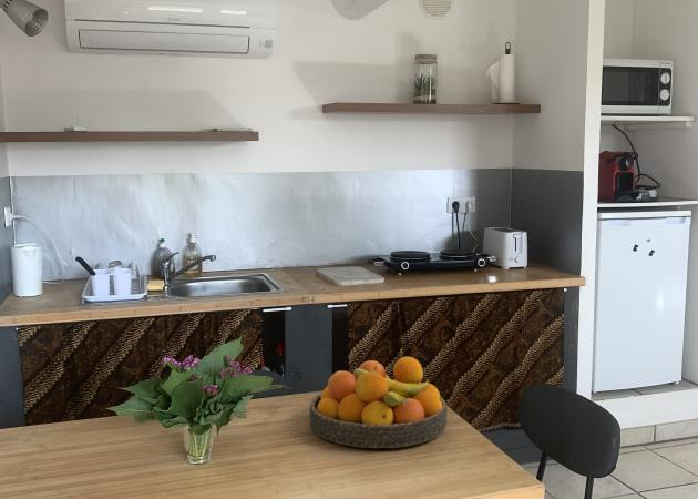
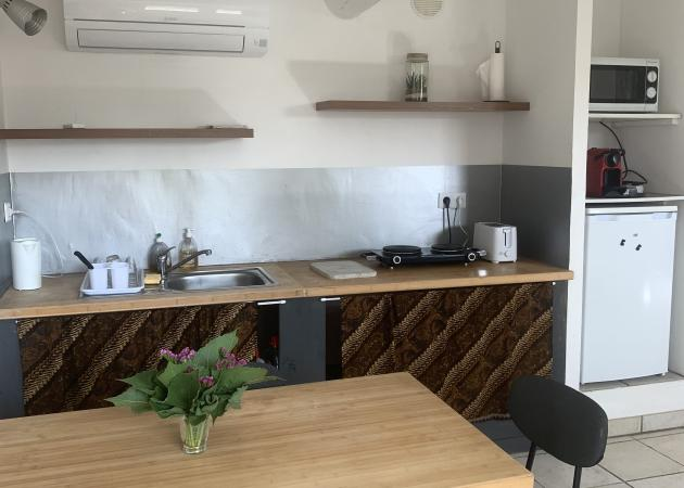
- fruit bowl (378, 393)
